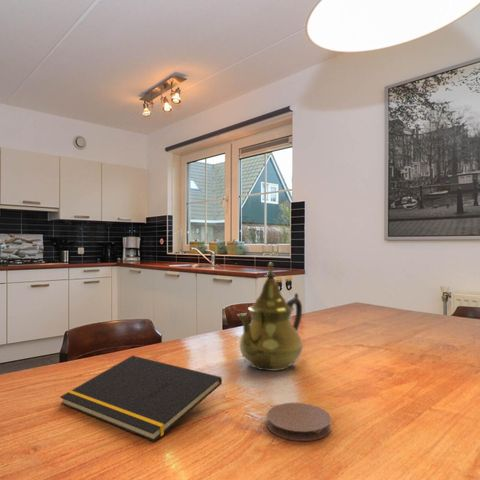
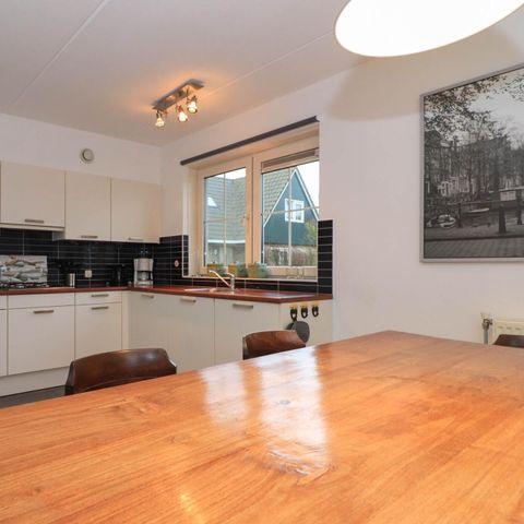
- coaster (298, 420)
- teapot (272, 313)
- notepad (141, 390)
